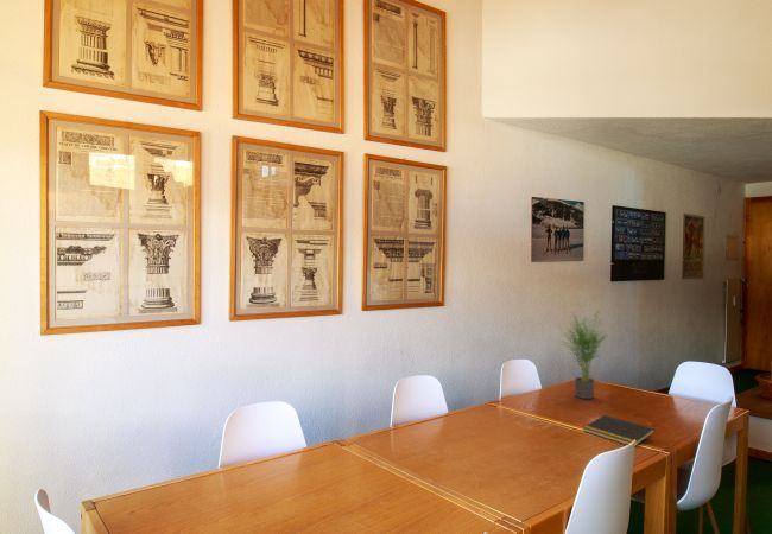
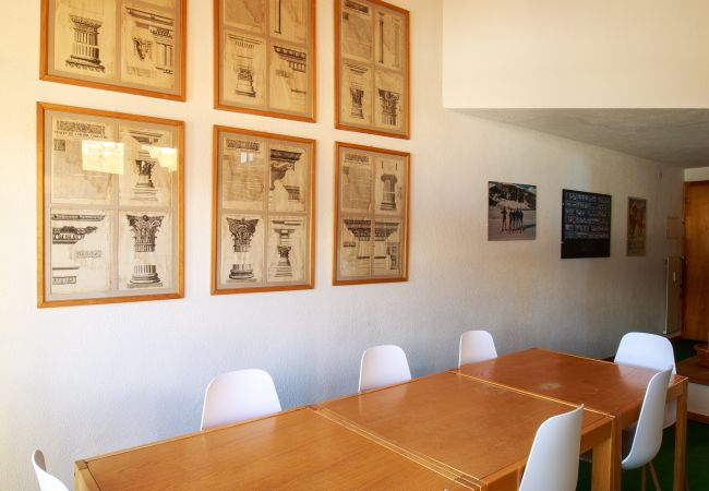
- notepad (618, 430)
- potted plant (582, 352)
